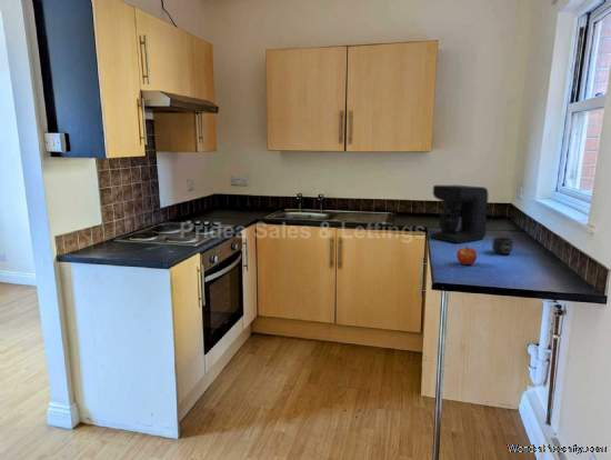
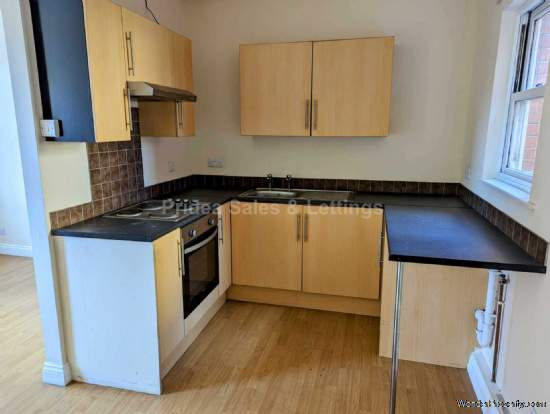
- mug (501, 244)
- apple (467, 254)
- coffee maker (457, 212)
